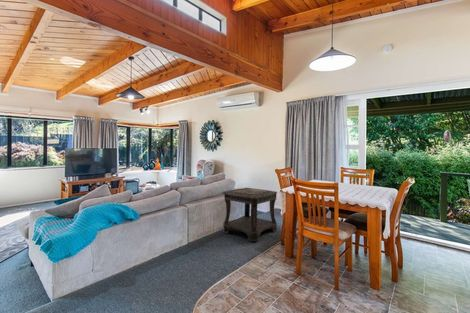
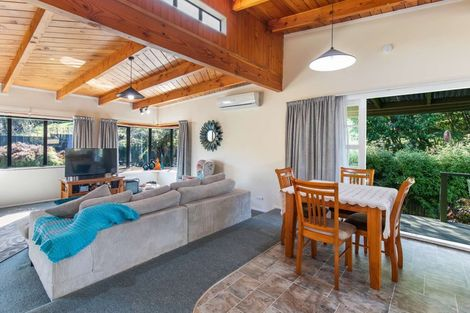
- side table (249, 211)
